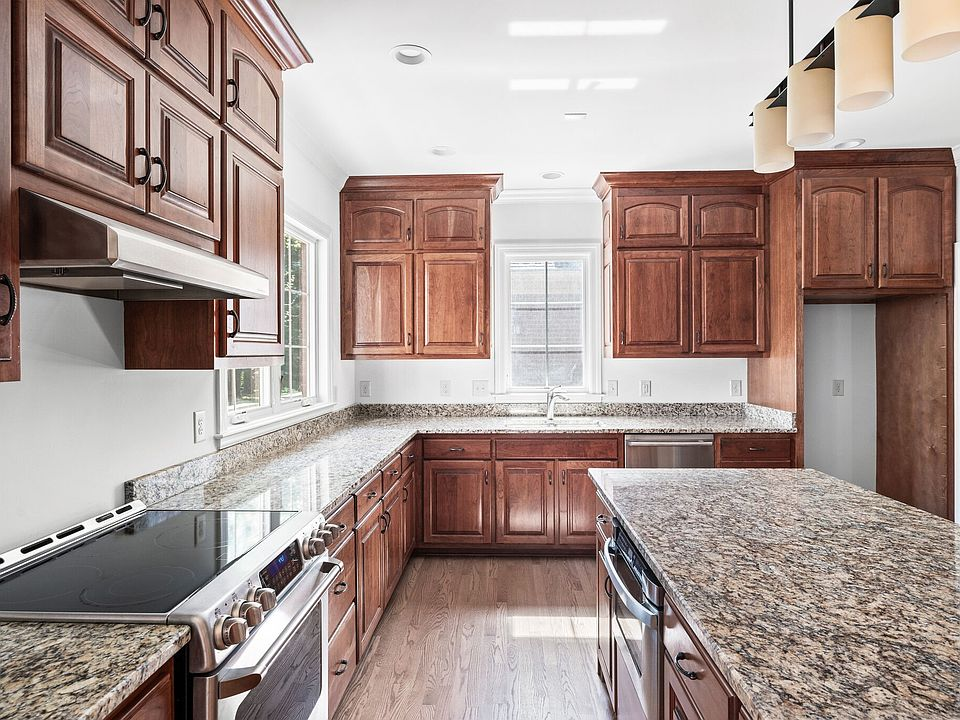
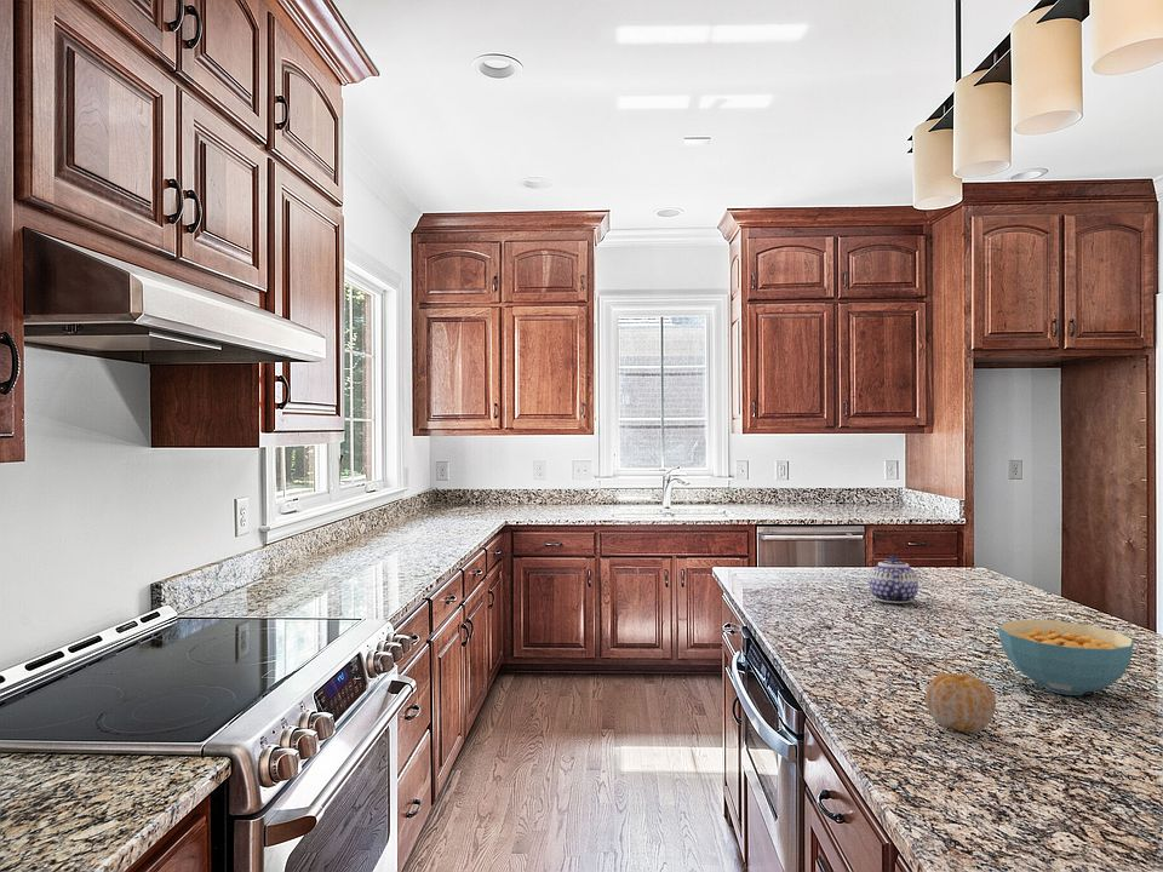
+ fruit (959, 701)
+ teapot (893, 578)
+ cereal bowl (1064, 661)
